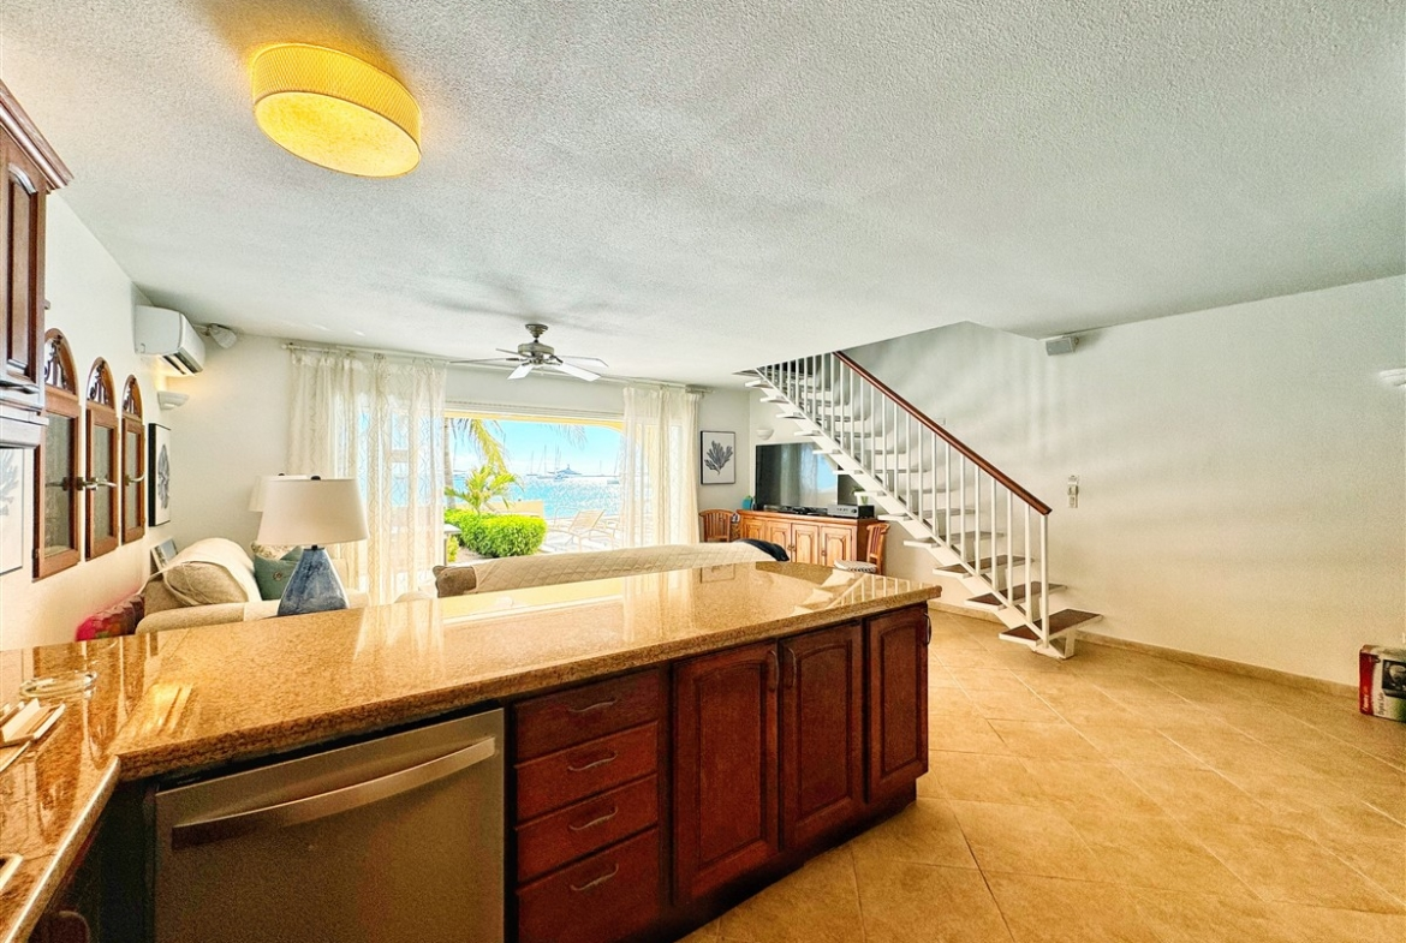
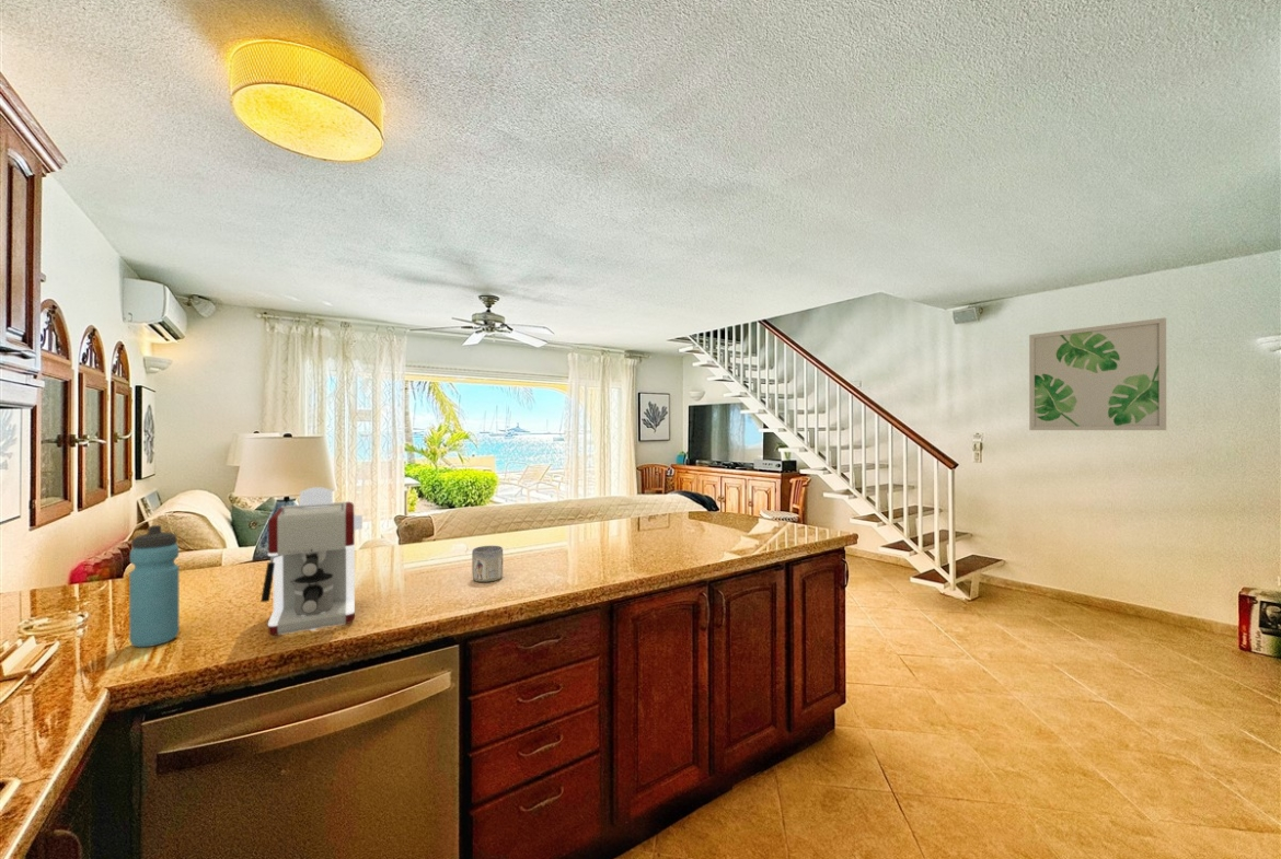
+ wall art (1092, 379)
+ coffee maker (314, 557)
+ mug (485, 561)
+ water bottle (154, 583)
